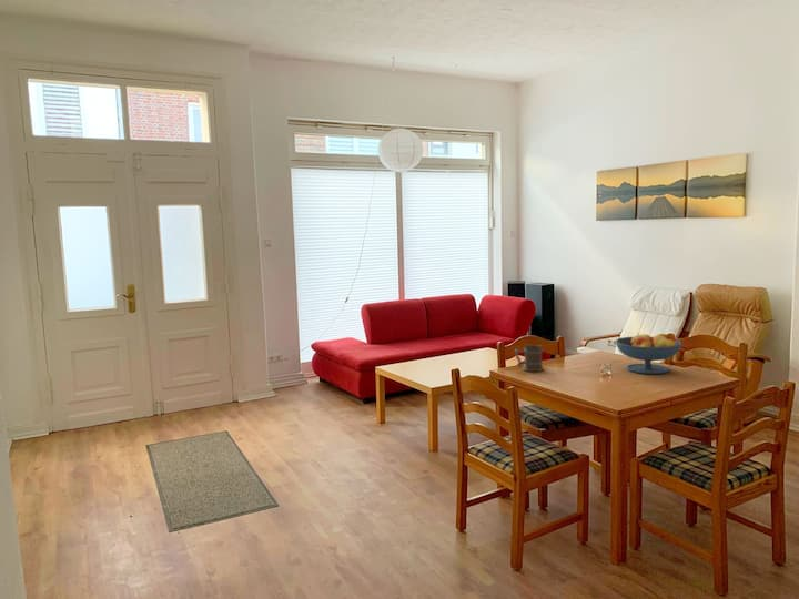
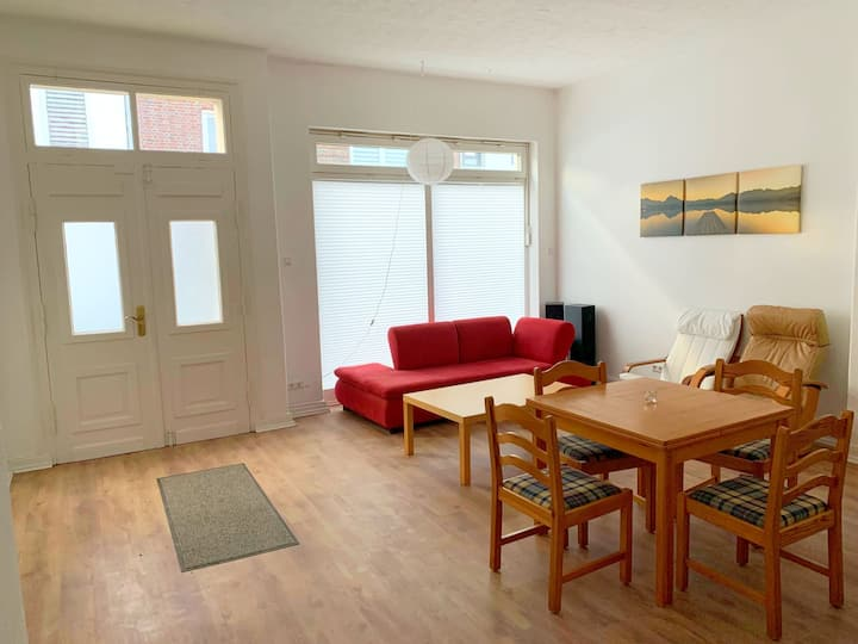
- mug (528, 357)
- fruit bowl (647, 351)
